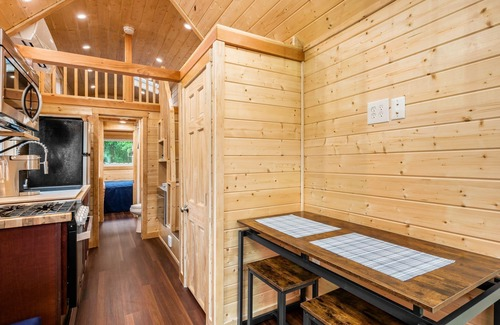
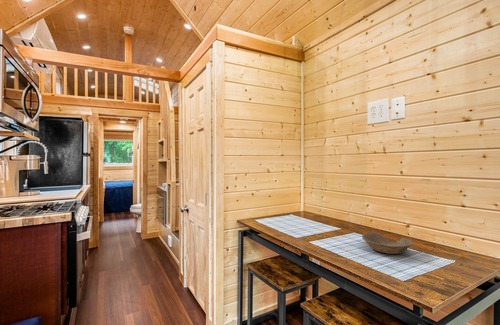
+ bowl (386, 244)
